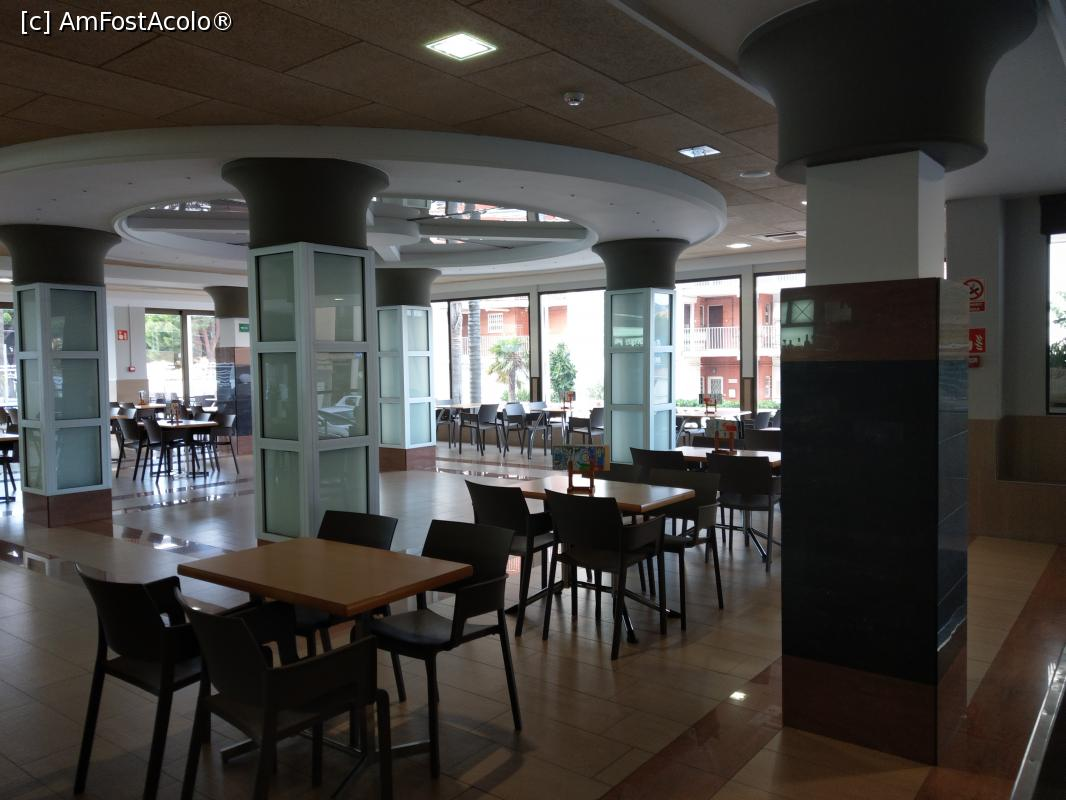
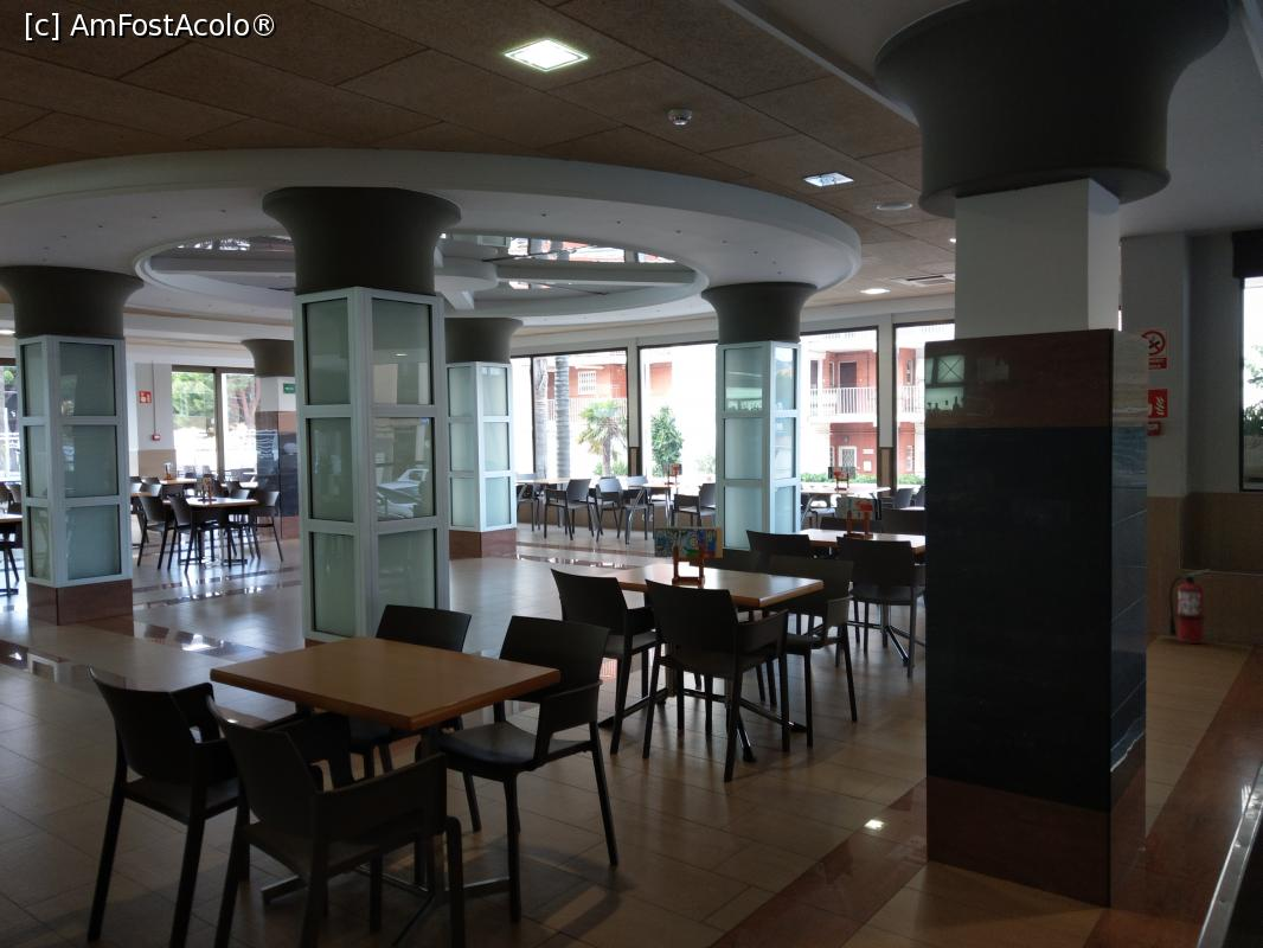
+ fire extinguisher (1188, 604)
